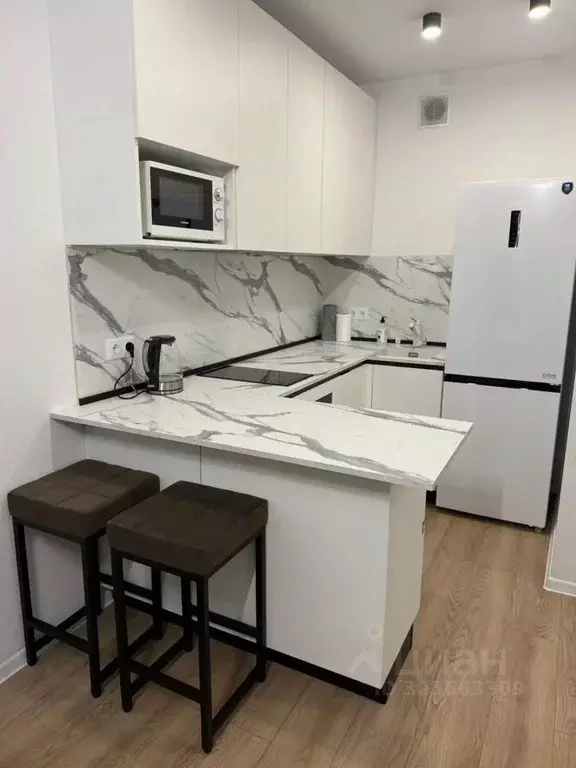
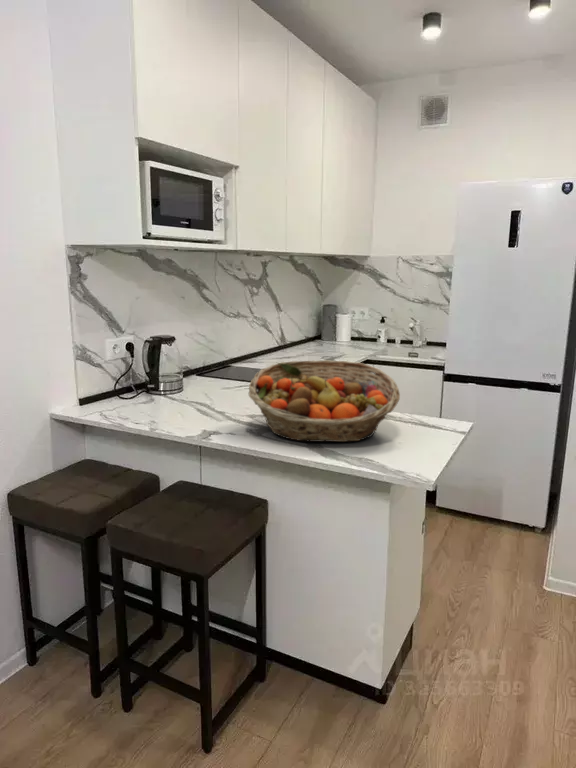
+ fruit basket (323, 399)
